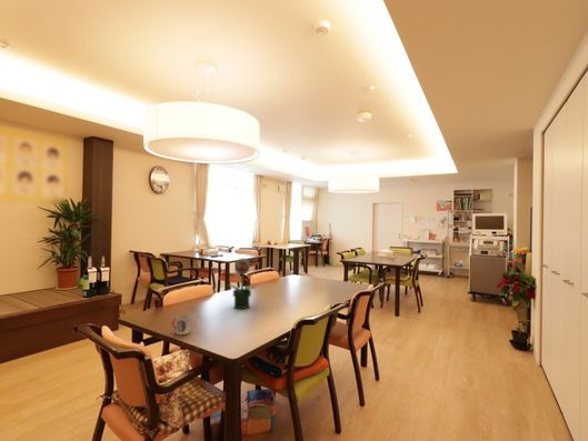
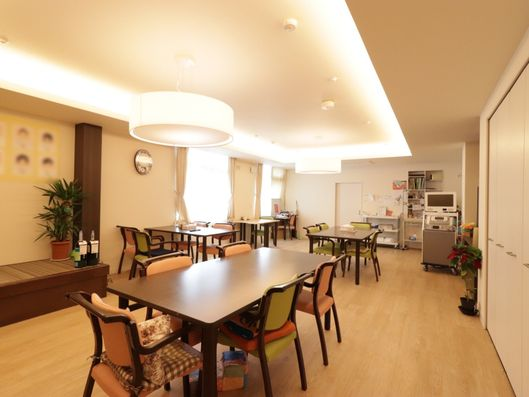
- potted flower (241, 282)
- cup (180, 324)
